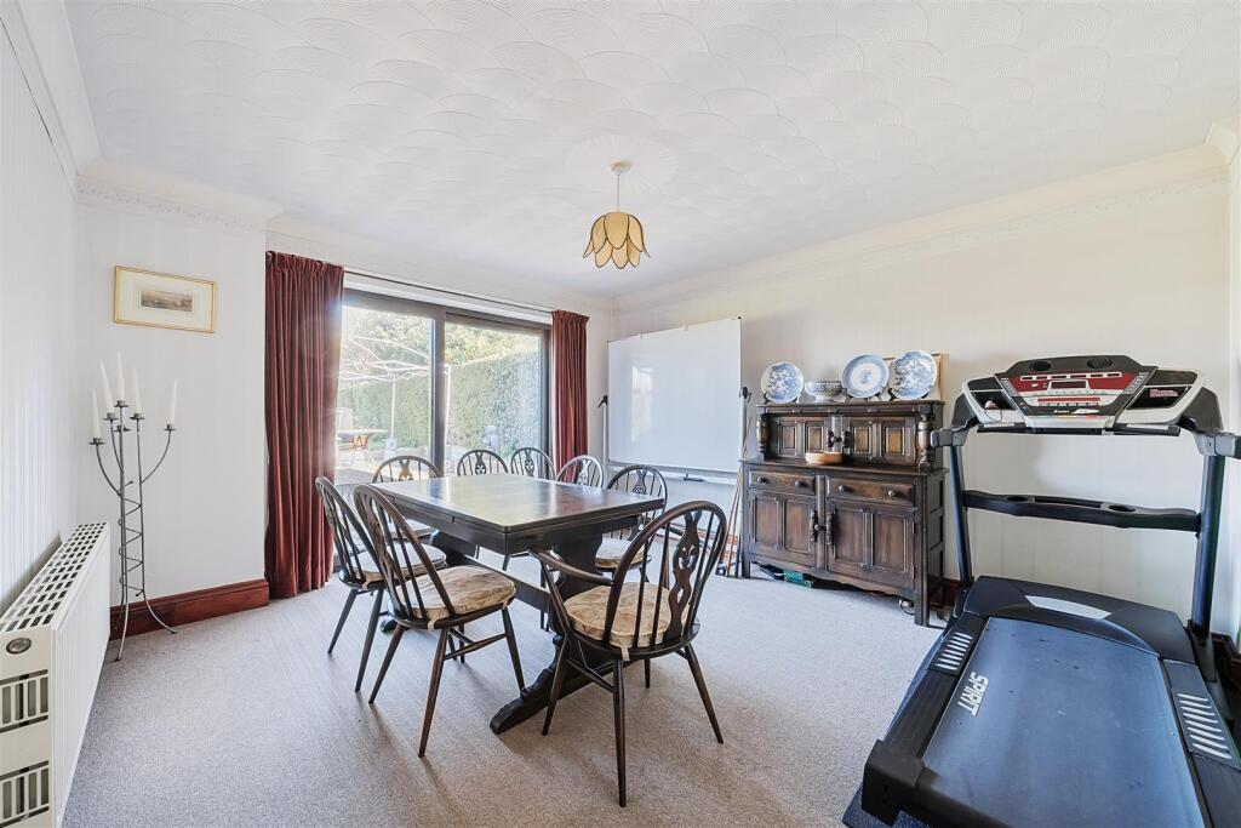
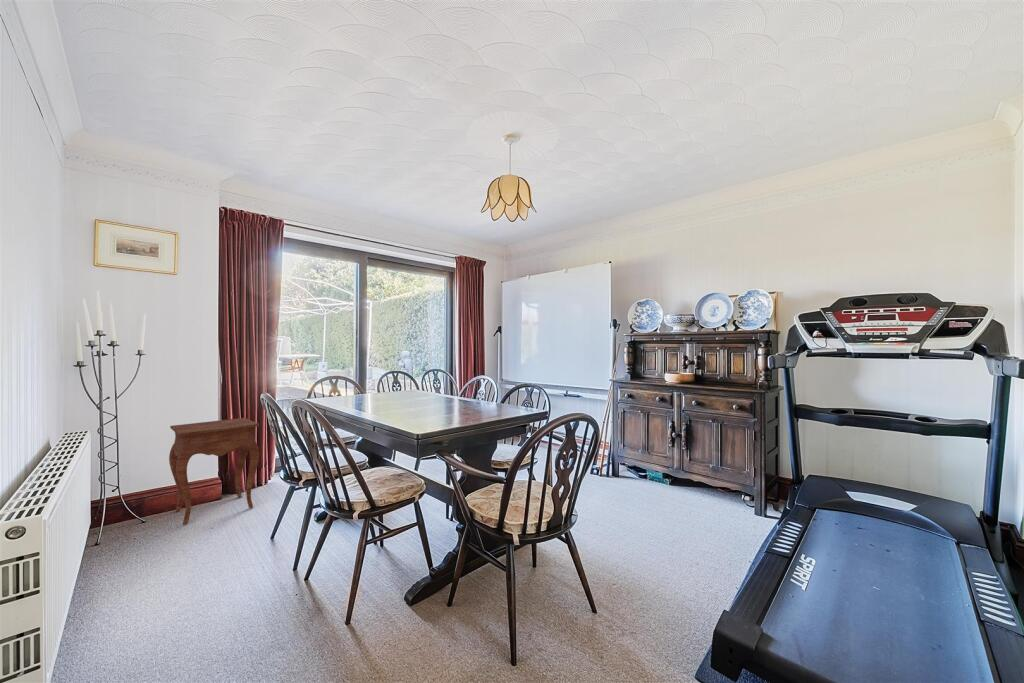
+ side table (216, 455)
